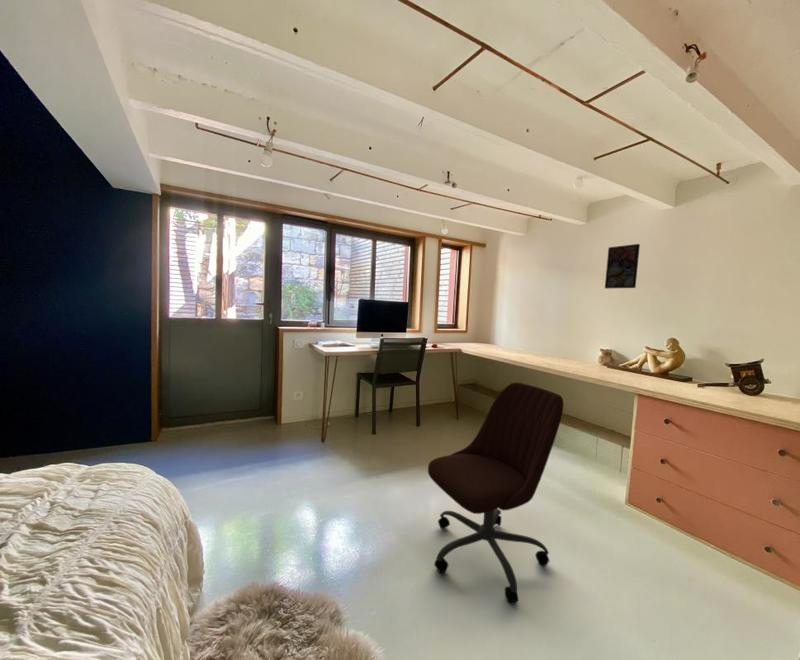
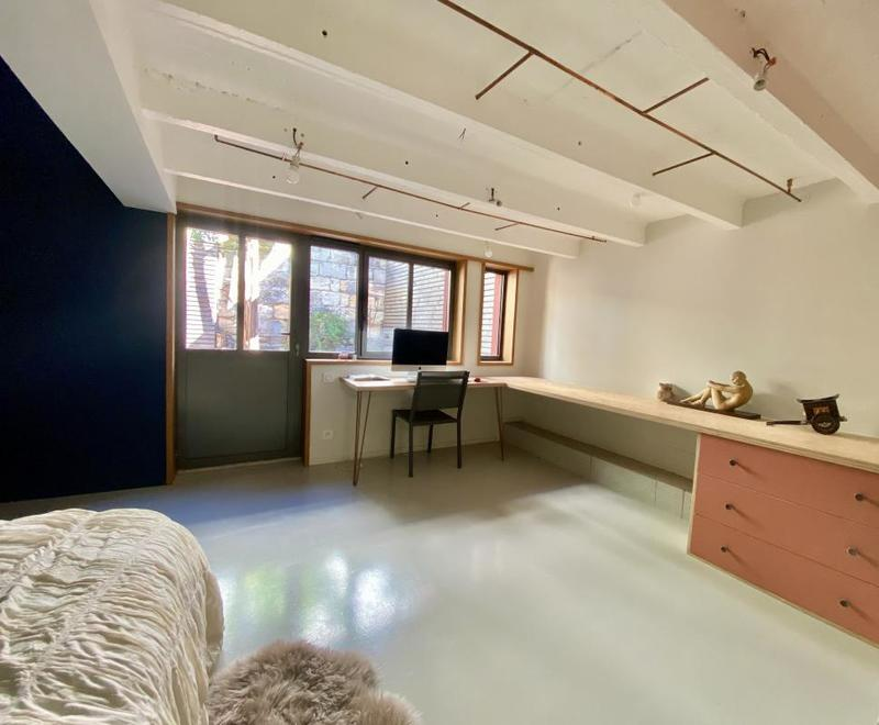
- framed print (621, 267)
- office chair (491, 474)
